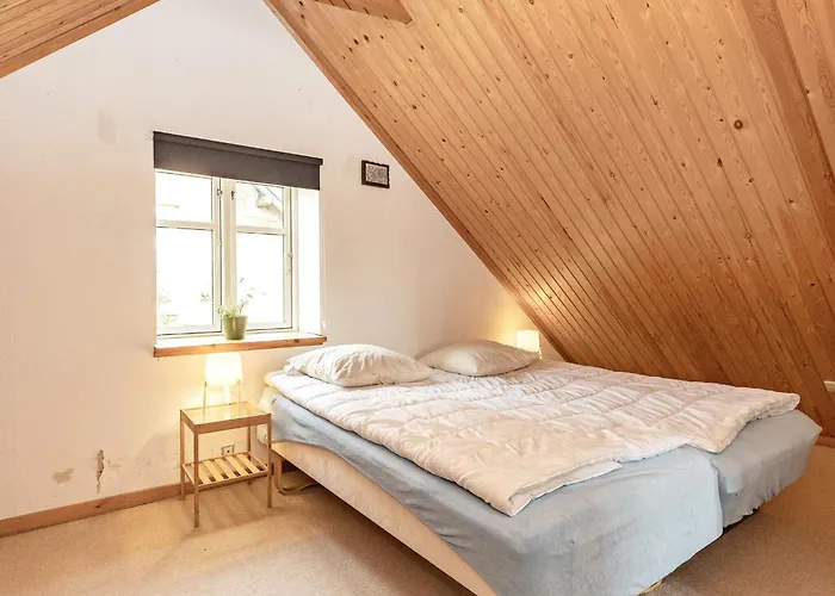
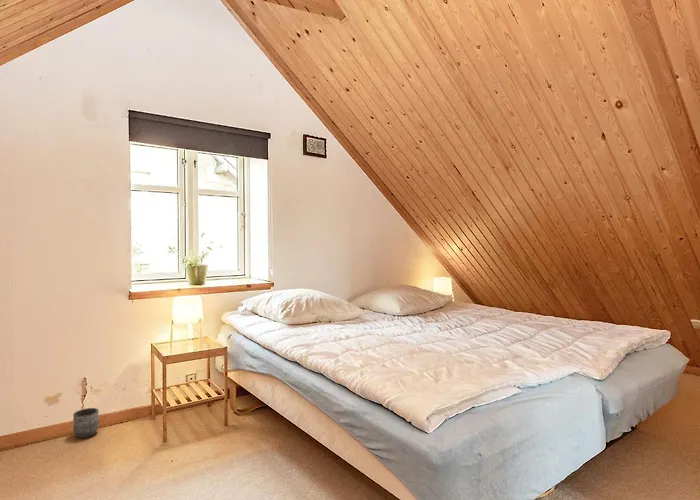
+ planter (86, 423)
